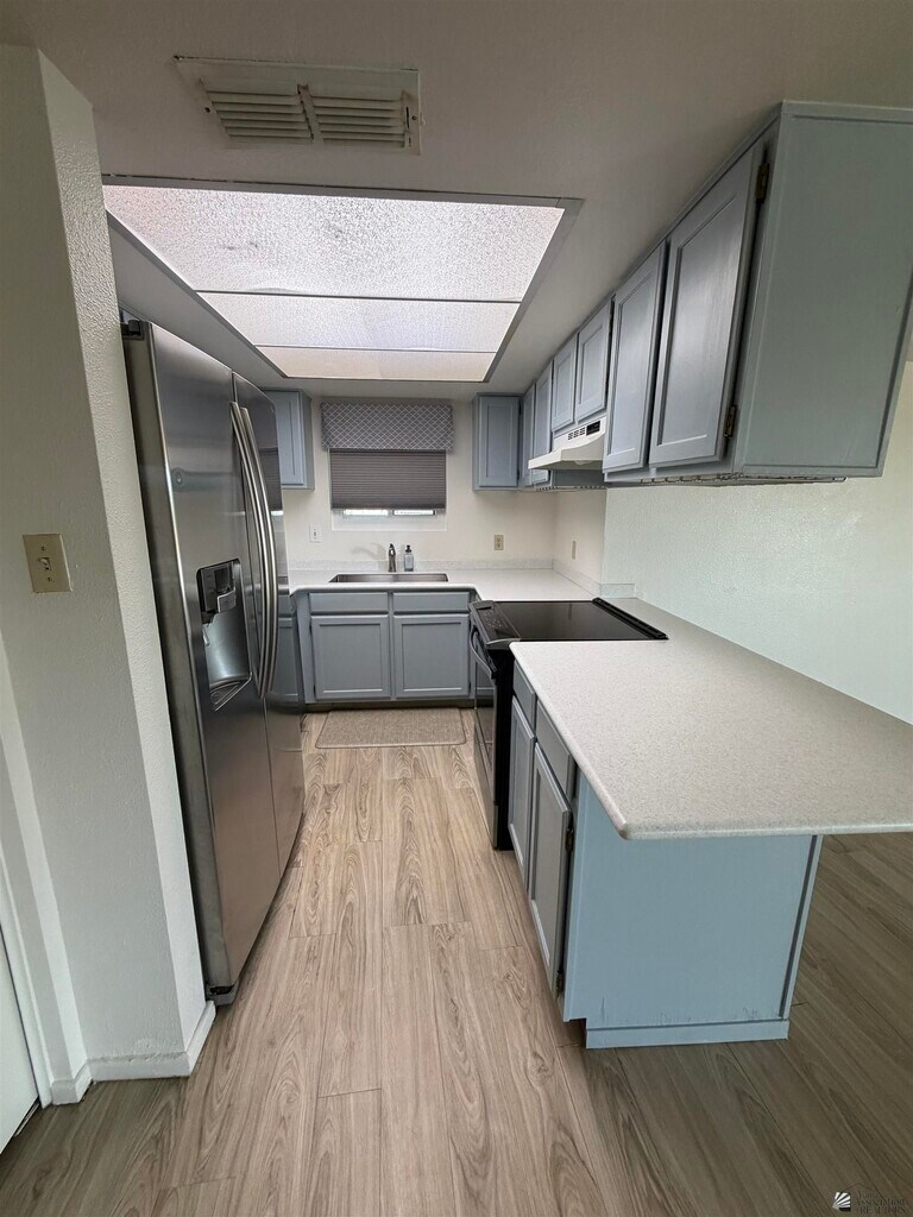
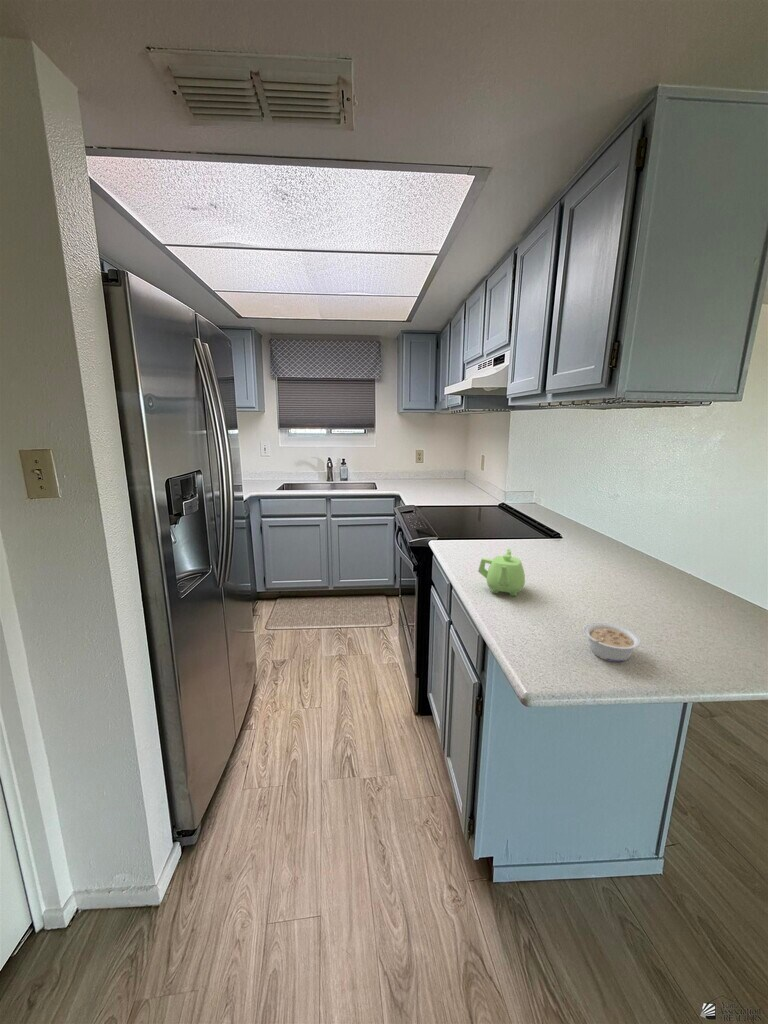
+ legume (611, 642)
+ teapot (501, 572)
